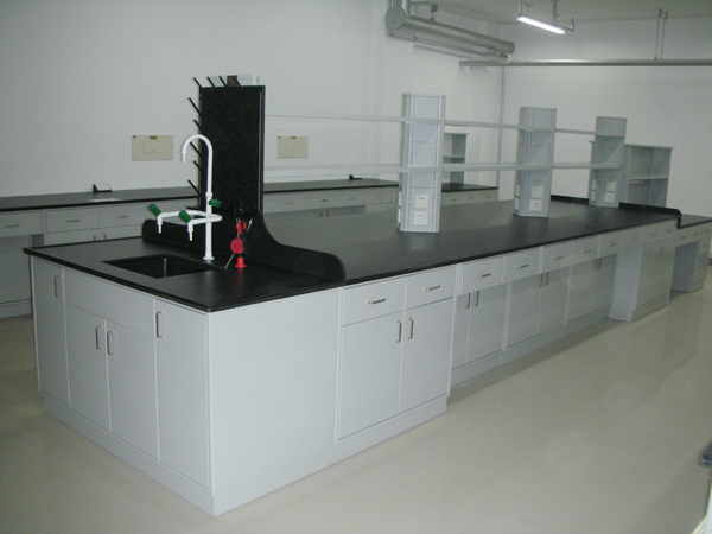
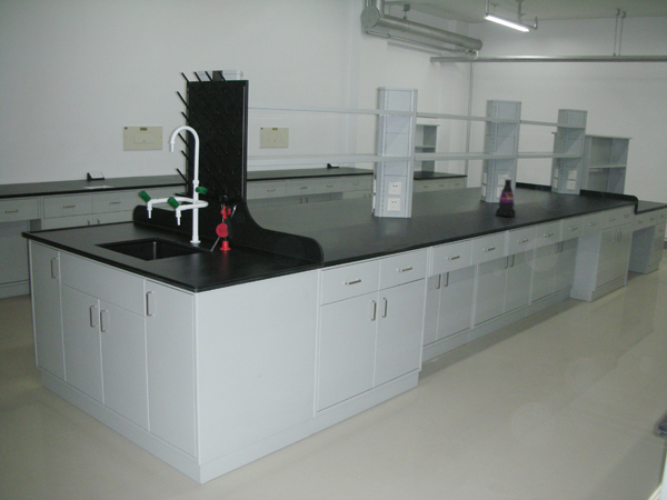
+ beverage bottle (506, 197)
